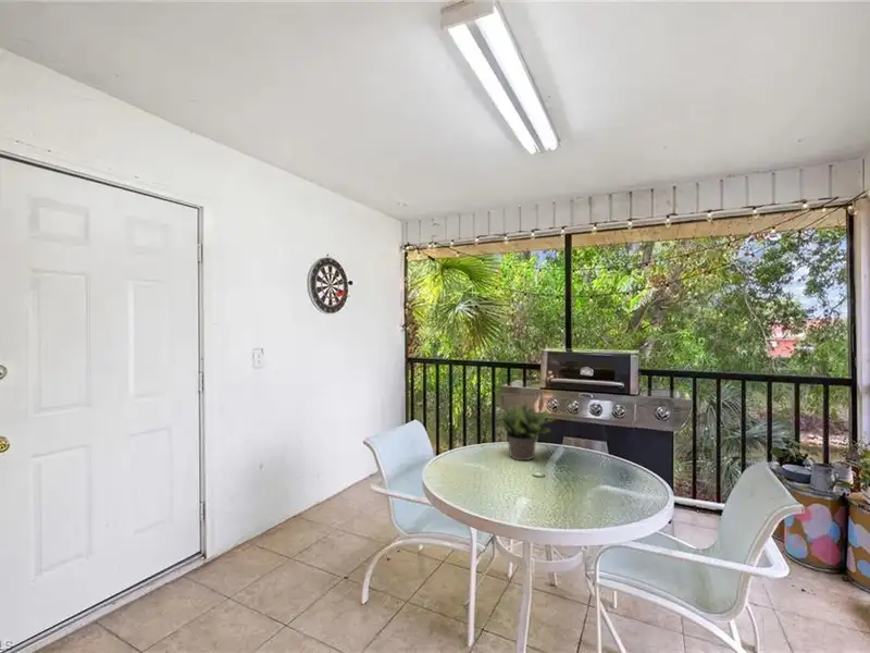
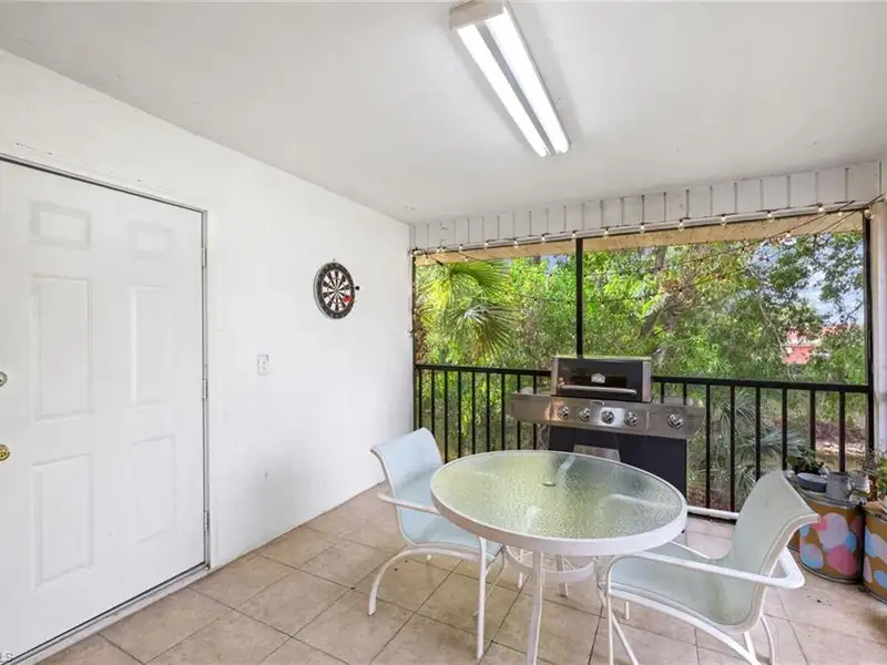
- potted plant (527, 429)
